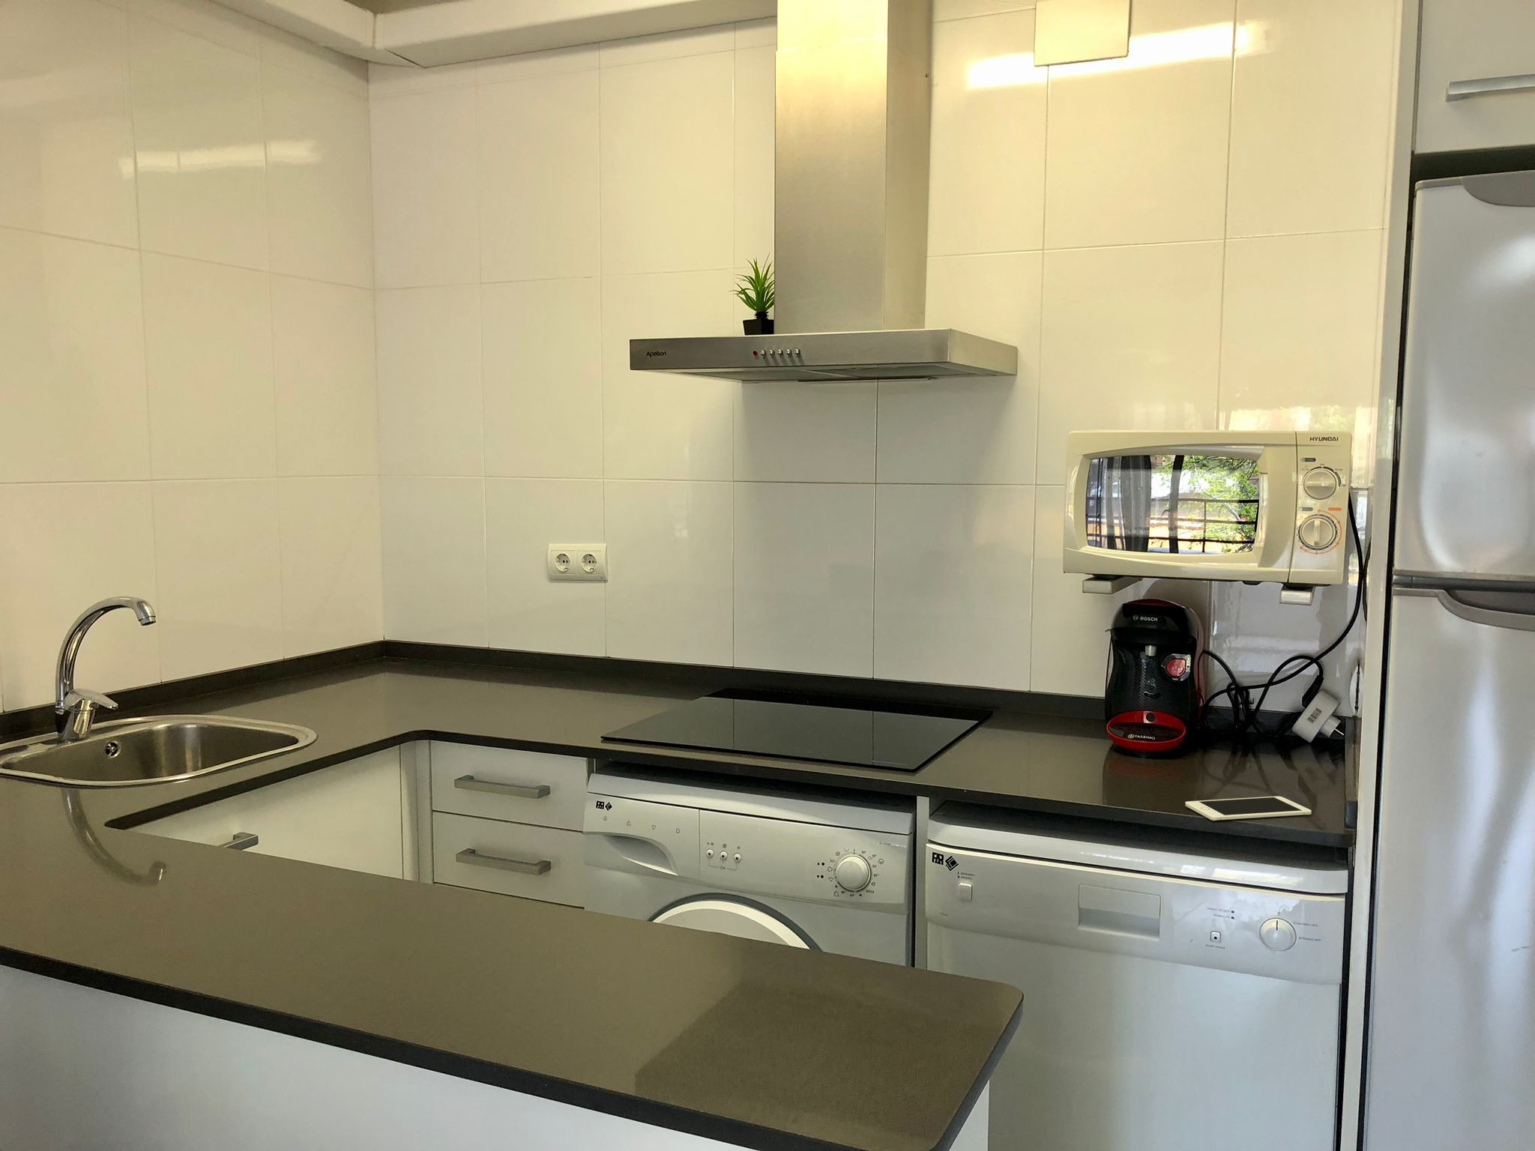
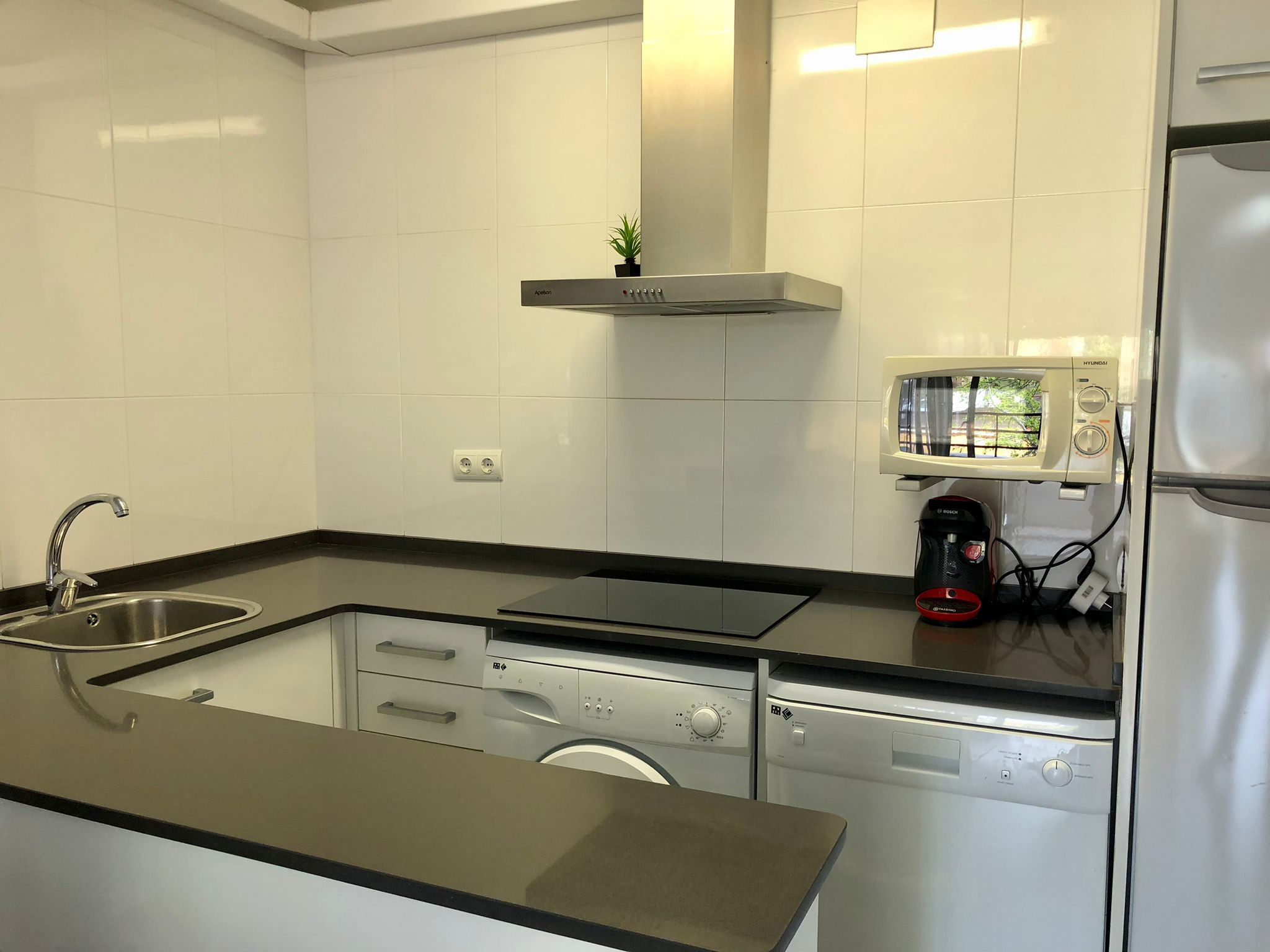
- cell phone (1247, 808)
